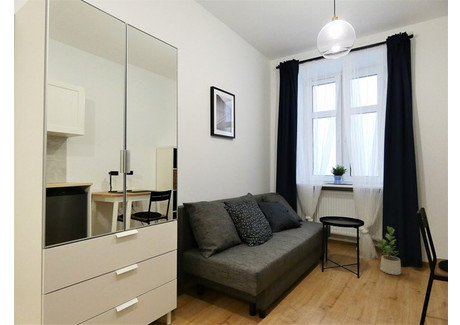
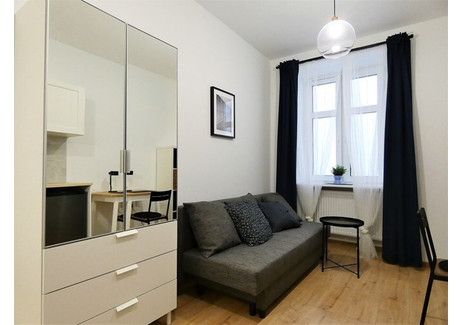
- potted plant (388, 249)
